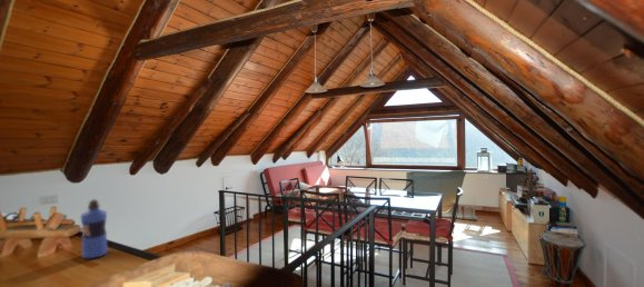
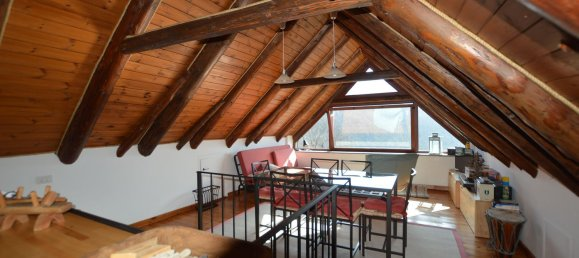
- water bottle (93, 227)
